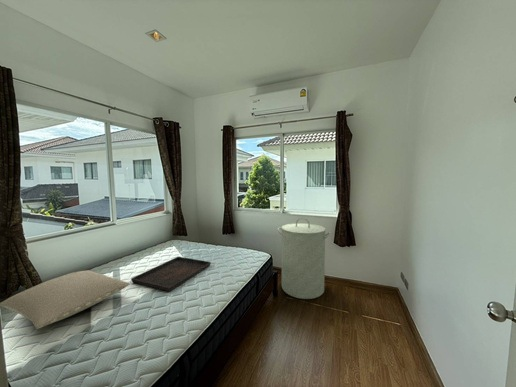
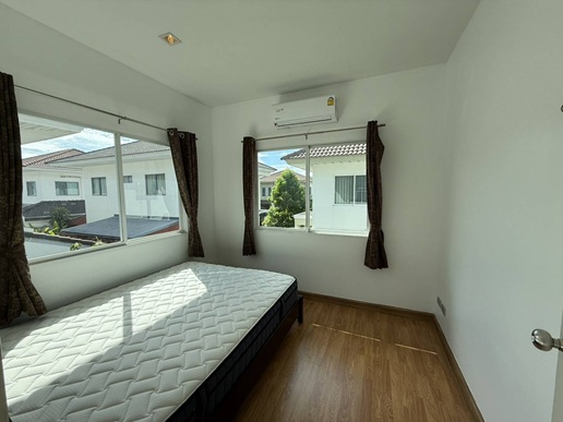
- serving tray (174, 271)
- pillow (69, 293)
- laundry hamper (302, 253)
